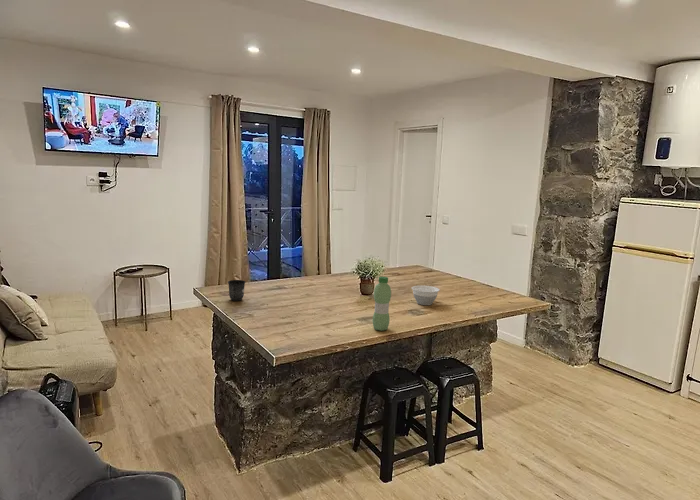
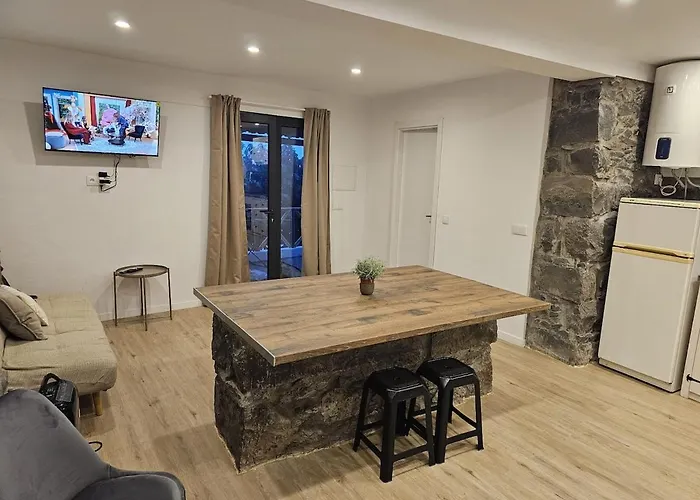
- bowl (425, 295)
- mug (235, 291)
- water bottle (382, 303)
